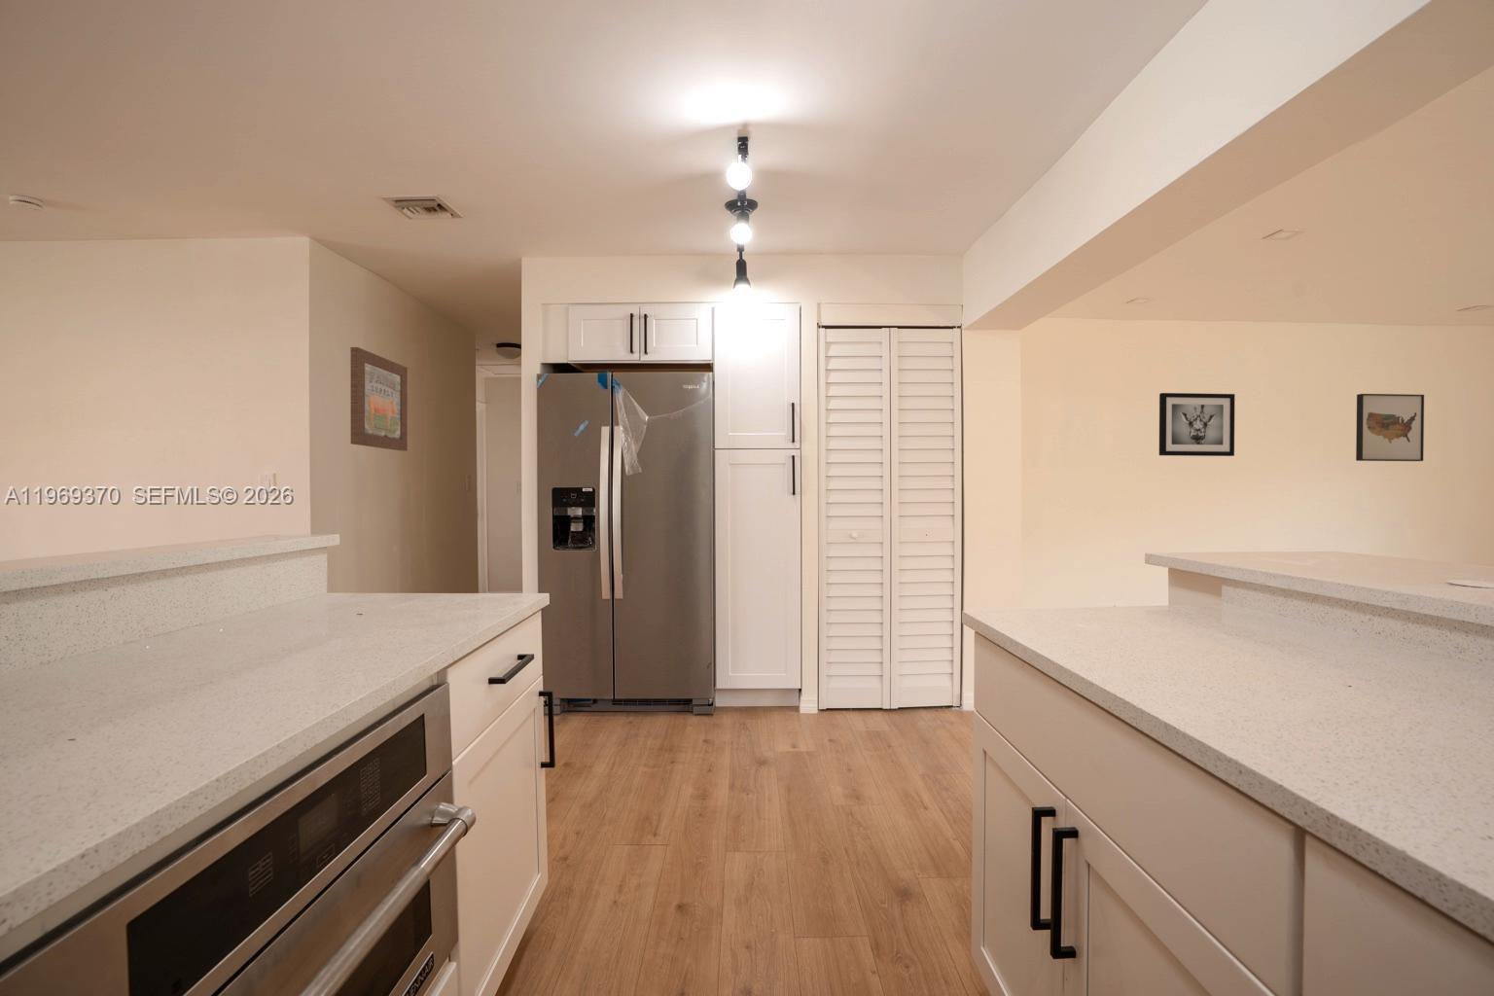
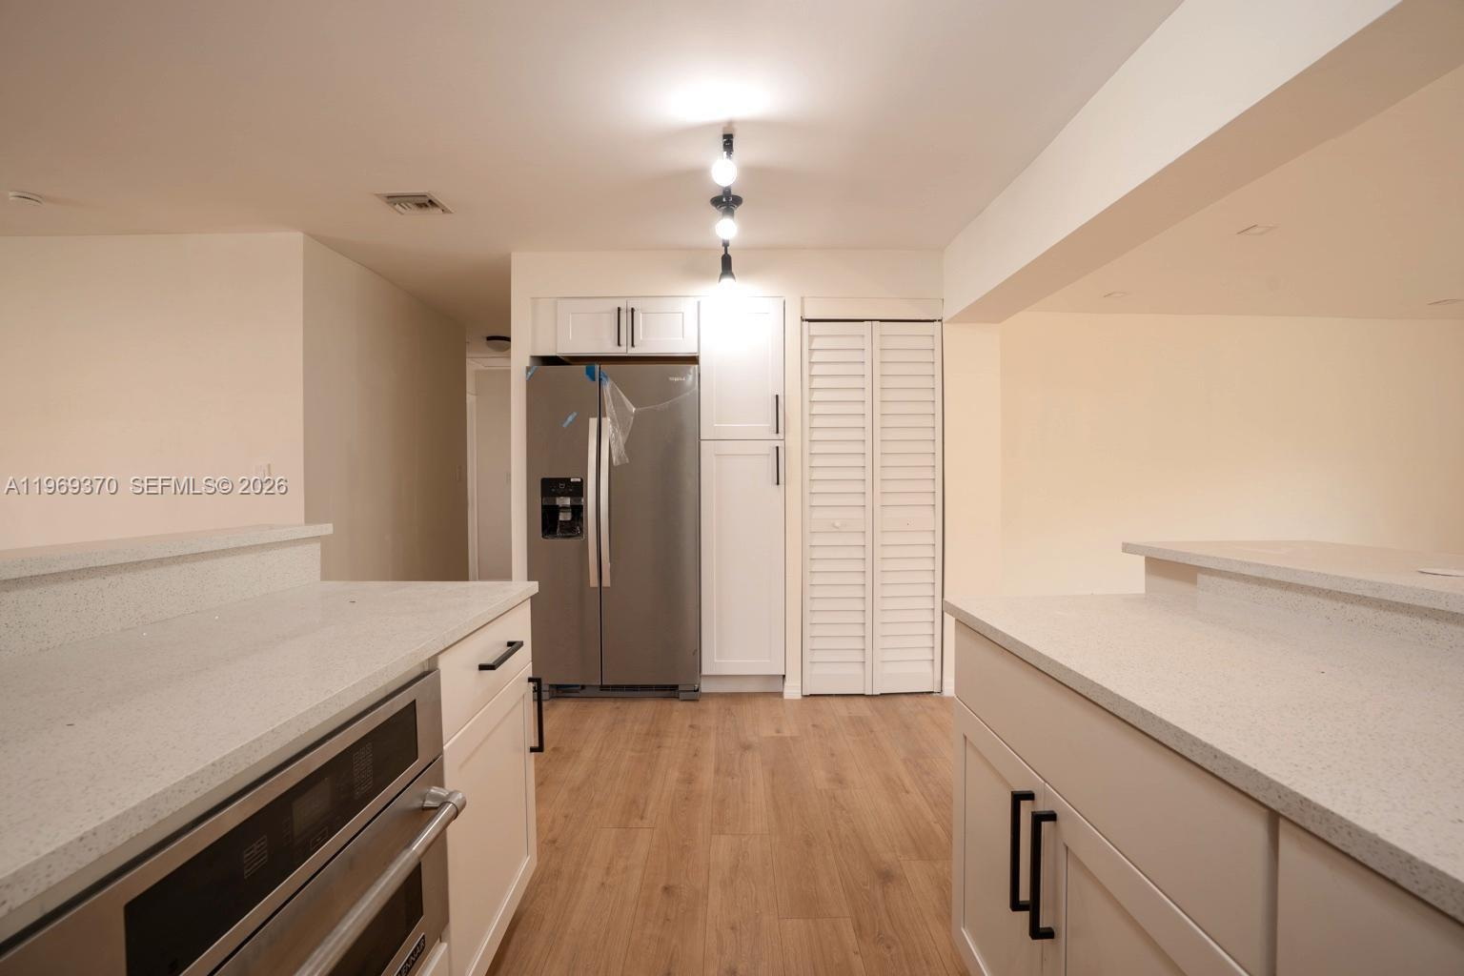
- wall art (1196, 425)
- wall art (1390, 427)
- wall art (380, 402)
